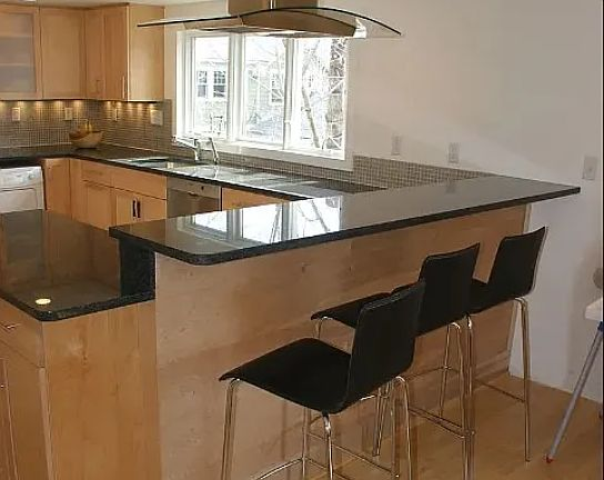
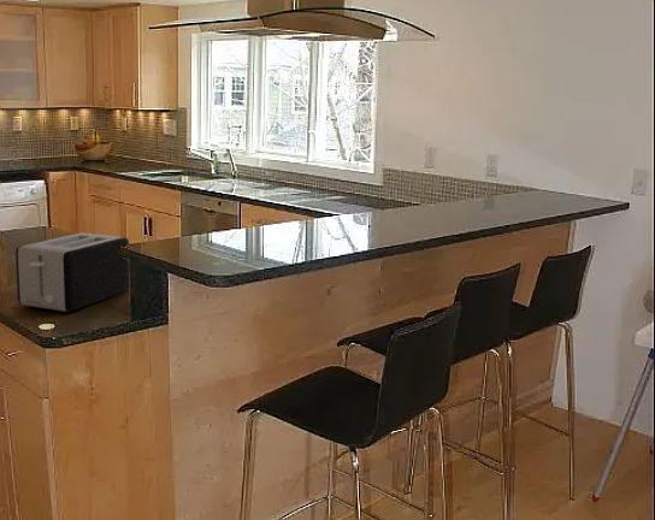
+ toaster (75, 270)
